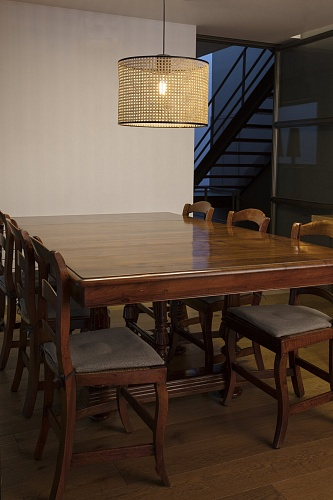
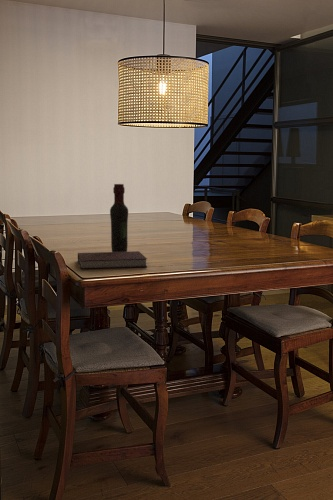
+ wine bottle (119, 218)
+ notebook (111, 259)
